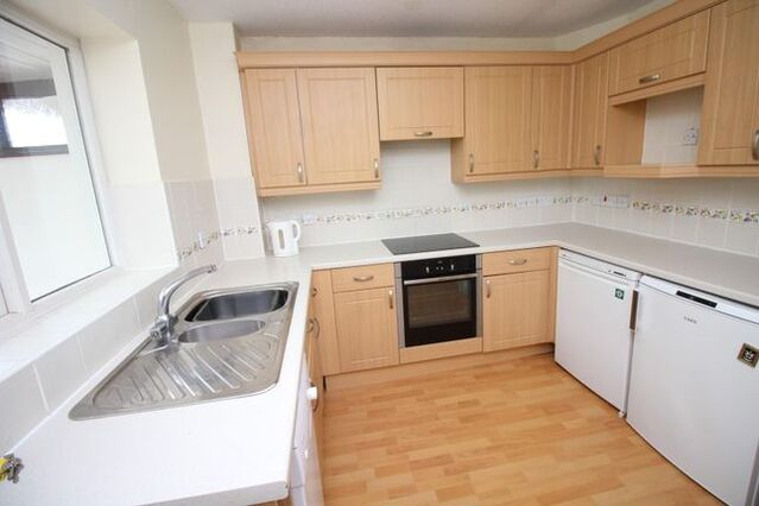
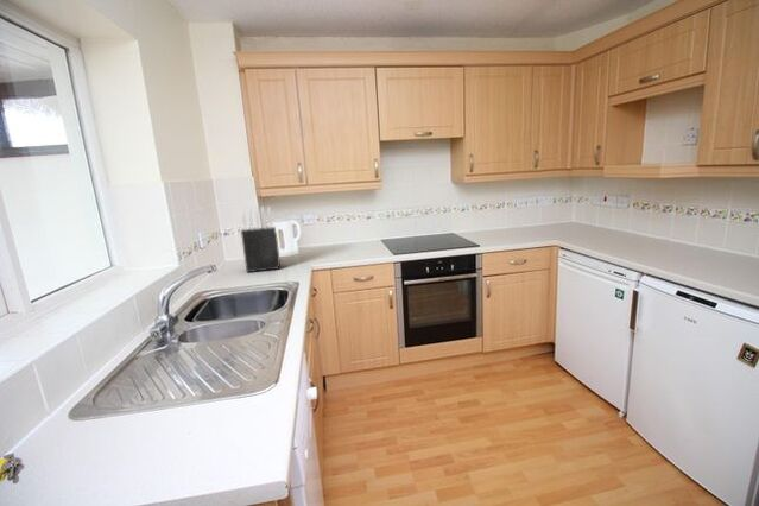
+ knife block (260, 238)
